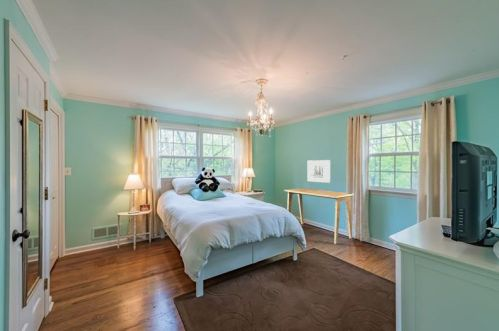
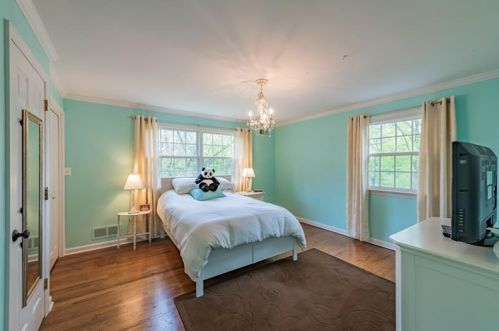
- wall art (318, 171)
- console table (302, 212)
